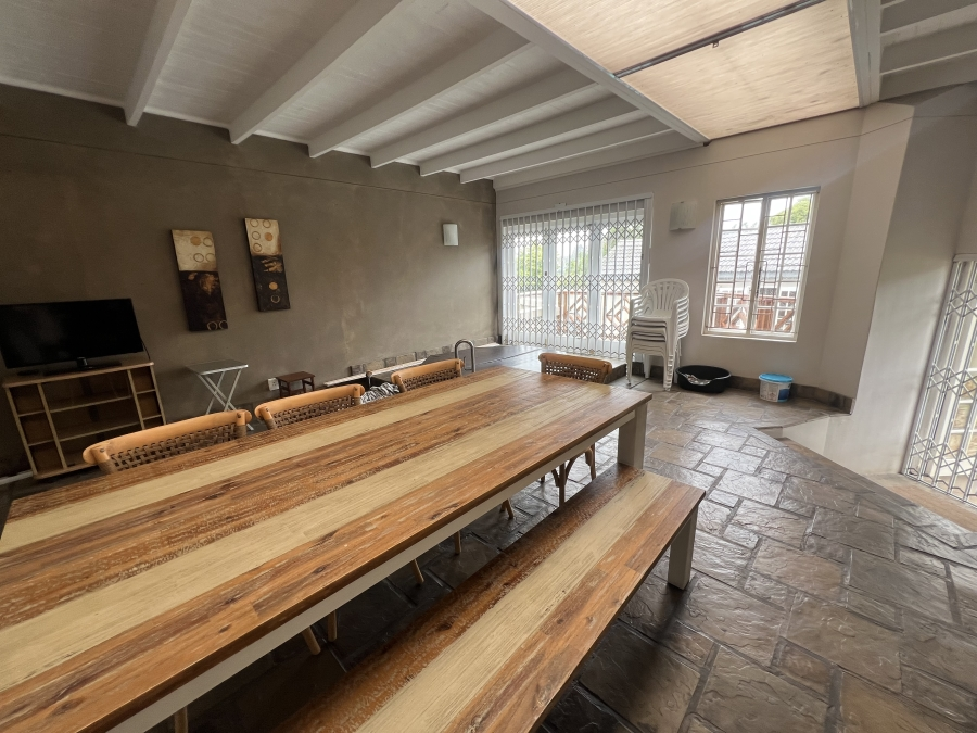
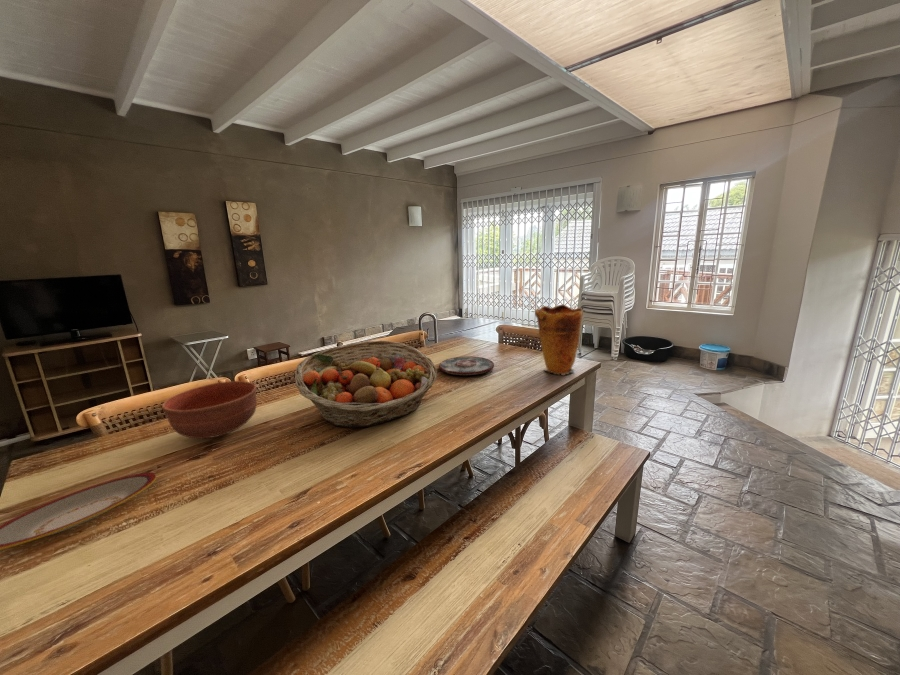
+ fruit basket (370, 379)
+ plate (78, 510)
+ plate (466, 365)
+ bowl (215, 413)
+ vase (557, 339)
